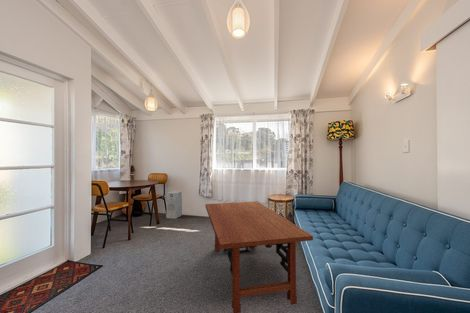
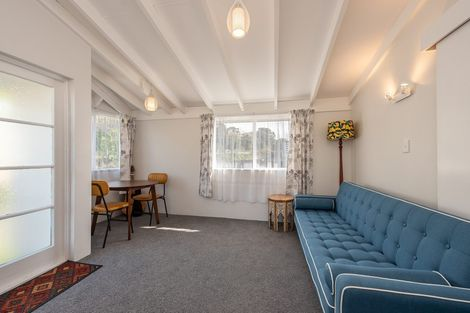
- air purifier (174, 204)
- coffee table (245, 242)
